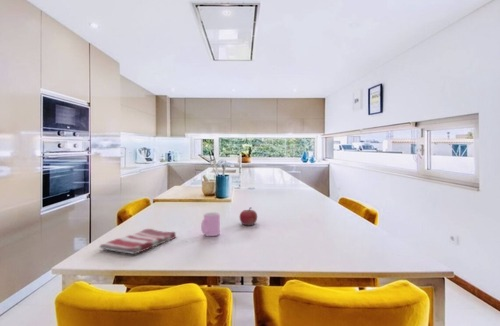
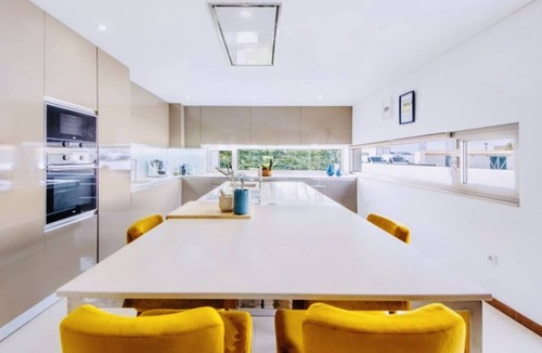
- cup (209, 224)
- fruit (248, 215)
- dish towel (140, 239)
